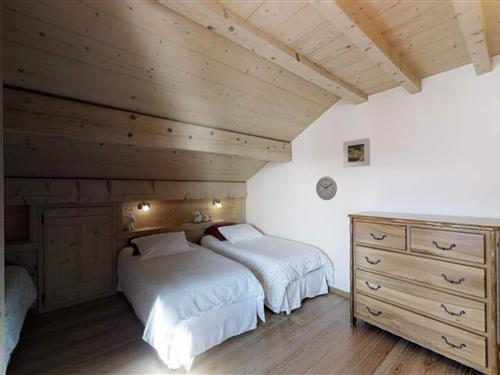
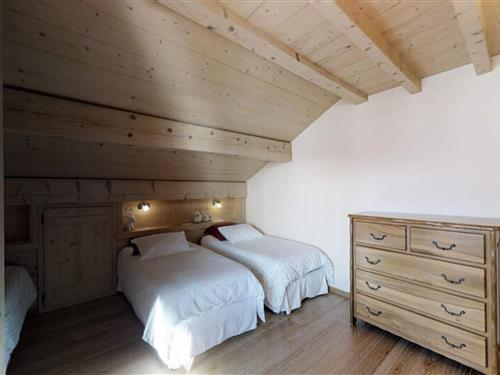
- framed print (356, 153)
- wall clock (325, 188)
